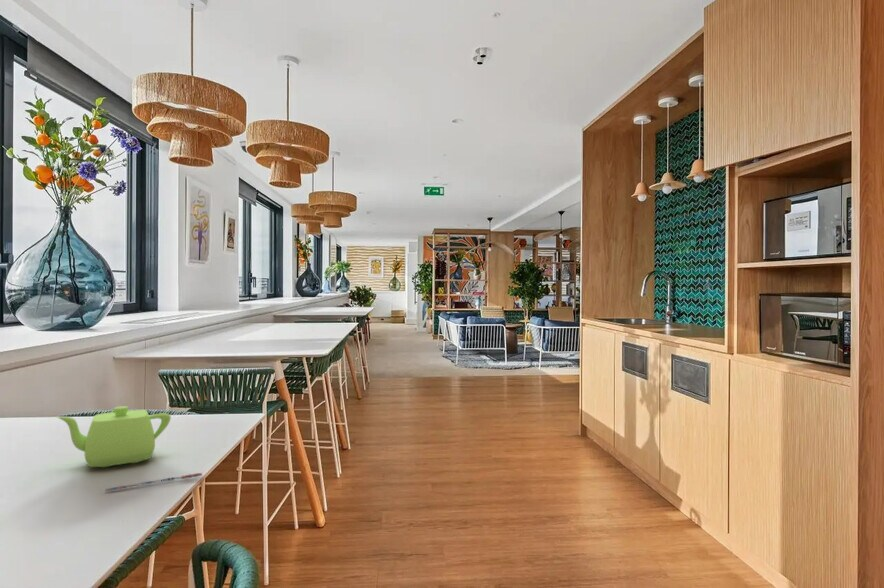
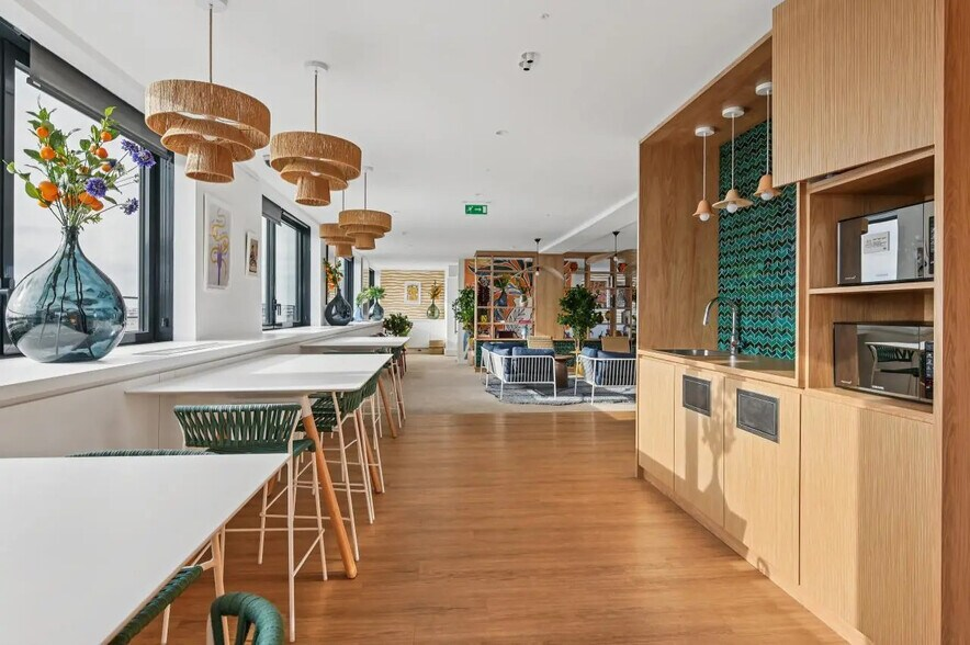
- pen (155, 481)
- teapot (116, 434)
